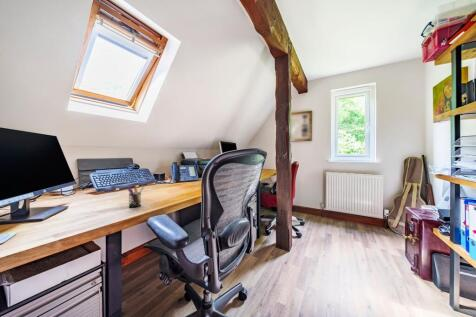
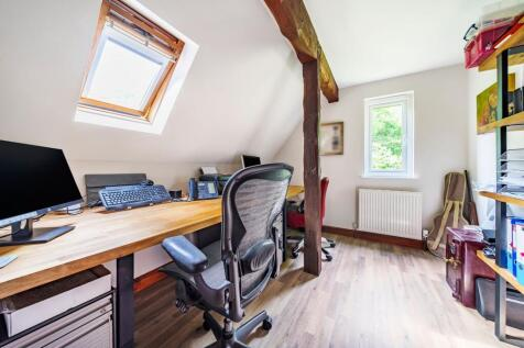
- pen holder (136, 195)
